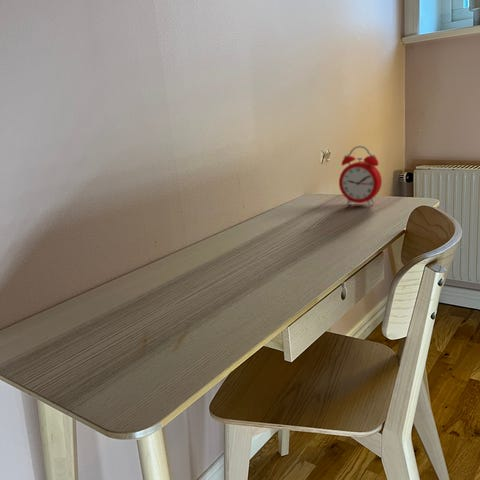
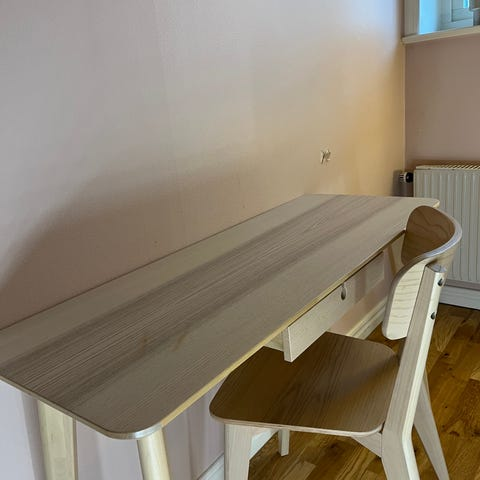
- alarm clock (360, 175)
